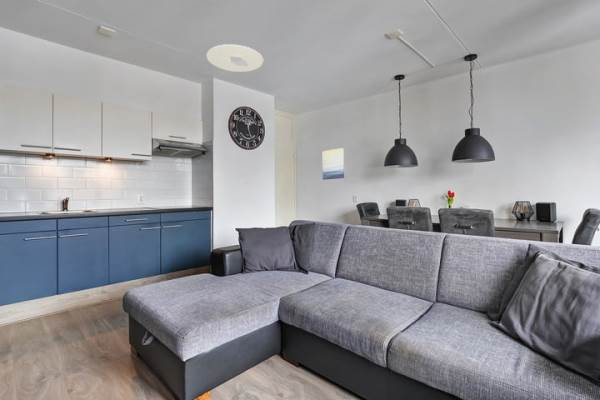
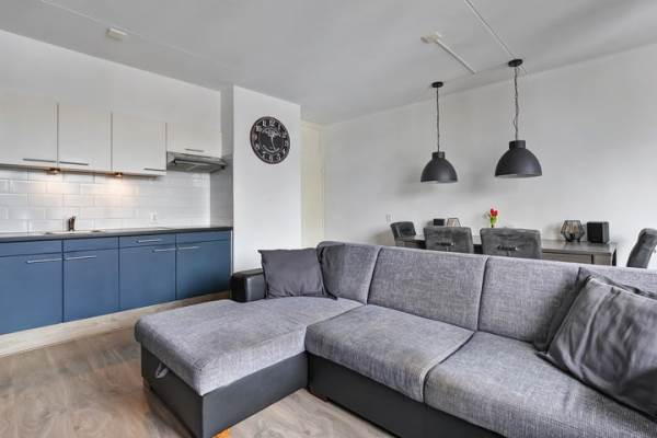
- wall art (332, 164)
- ceiling light (235, 56)
